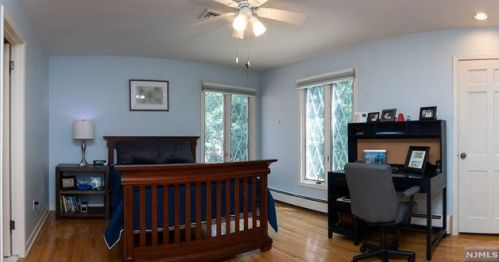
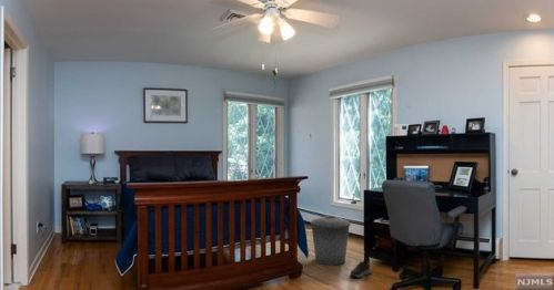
+ trash can (330, 238)
+ shoe (360, 268)
